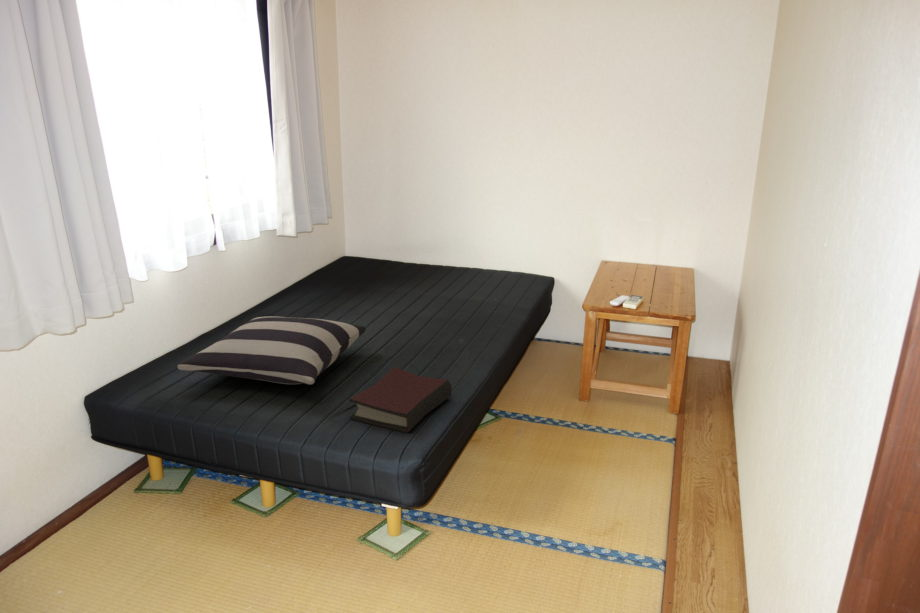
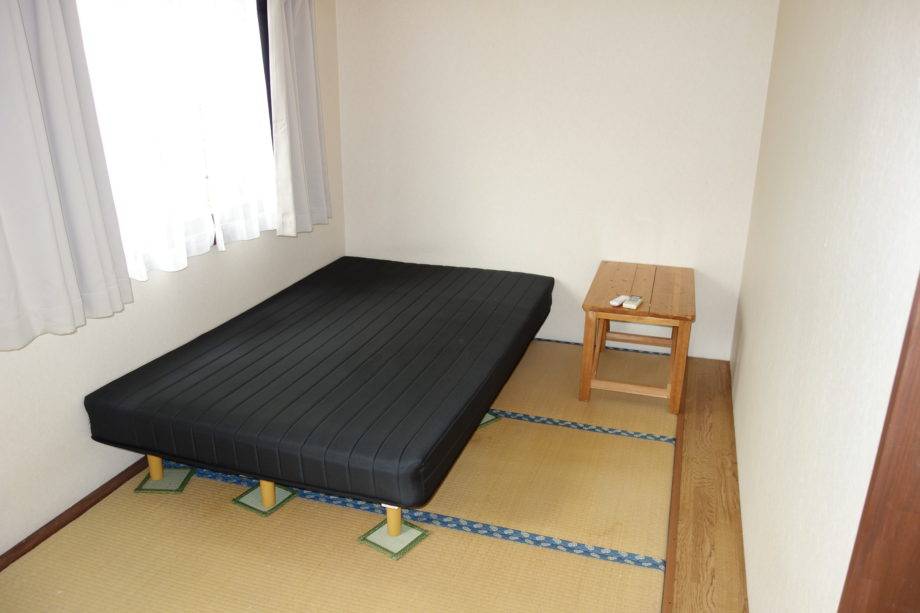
- pillow (279, 348)
- hardback book (402, 398)
